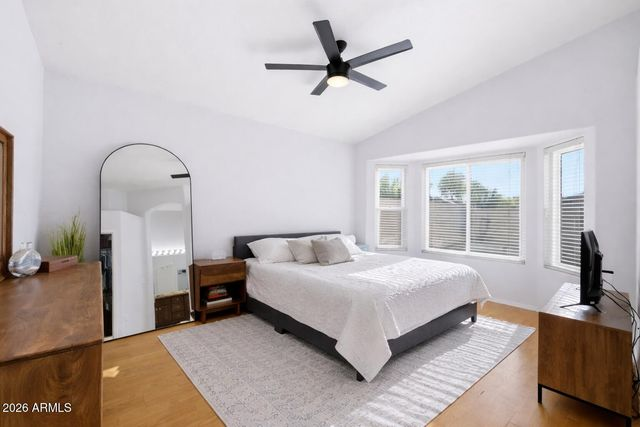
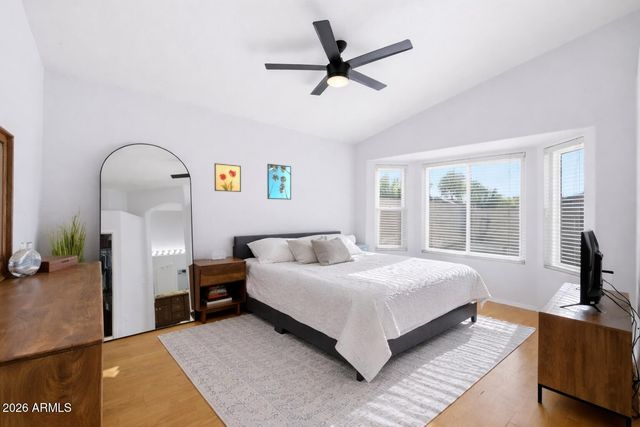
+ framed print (279, 182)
+ wall art (227, 178)
